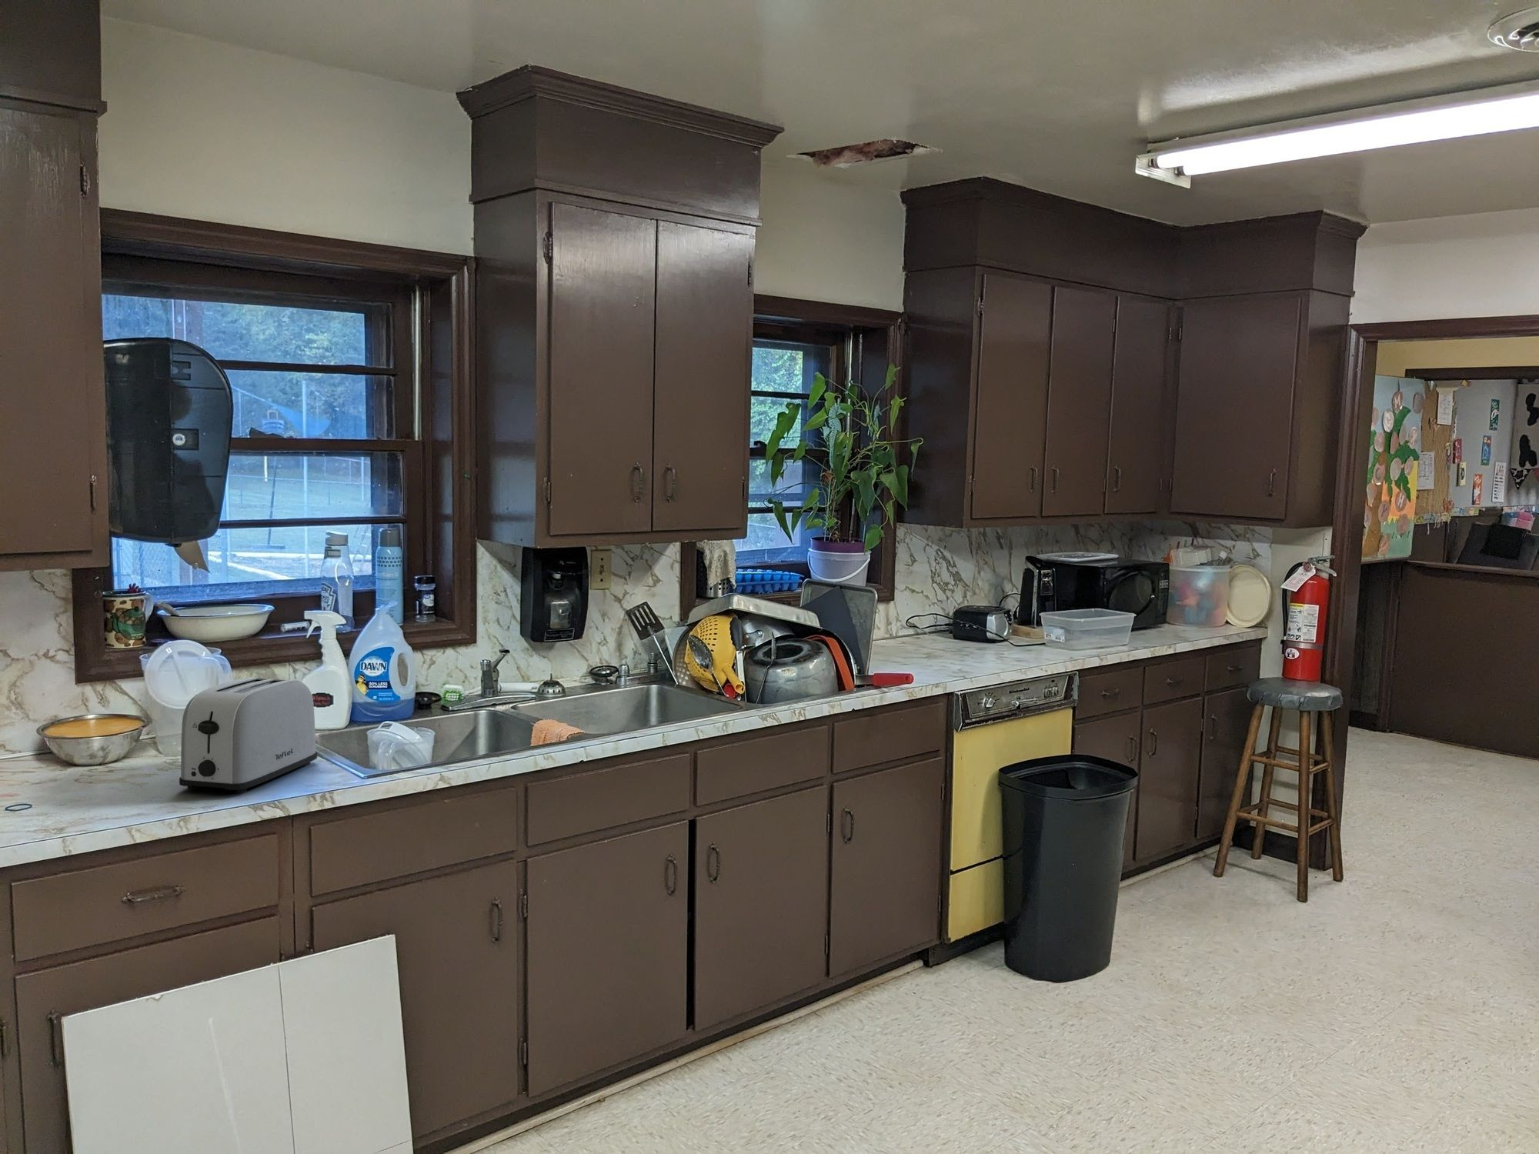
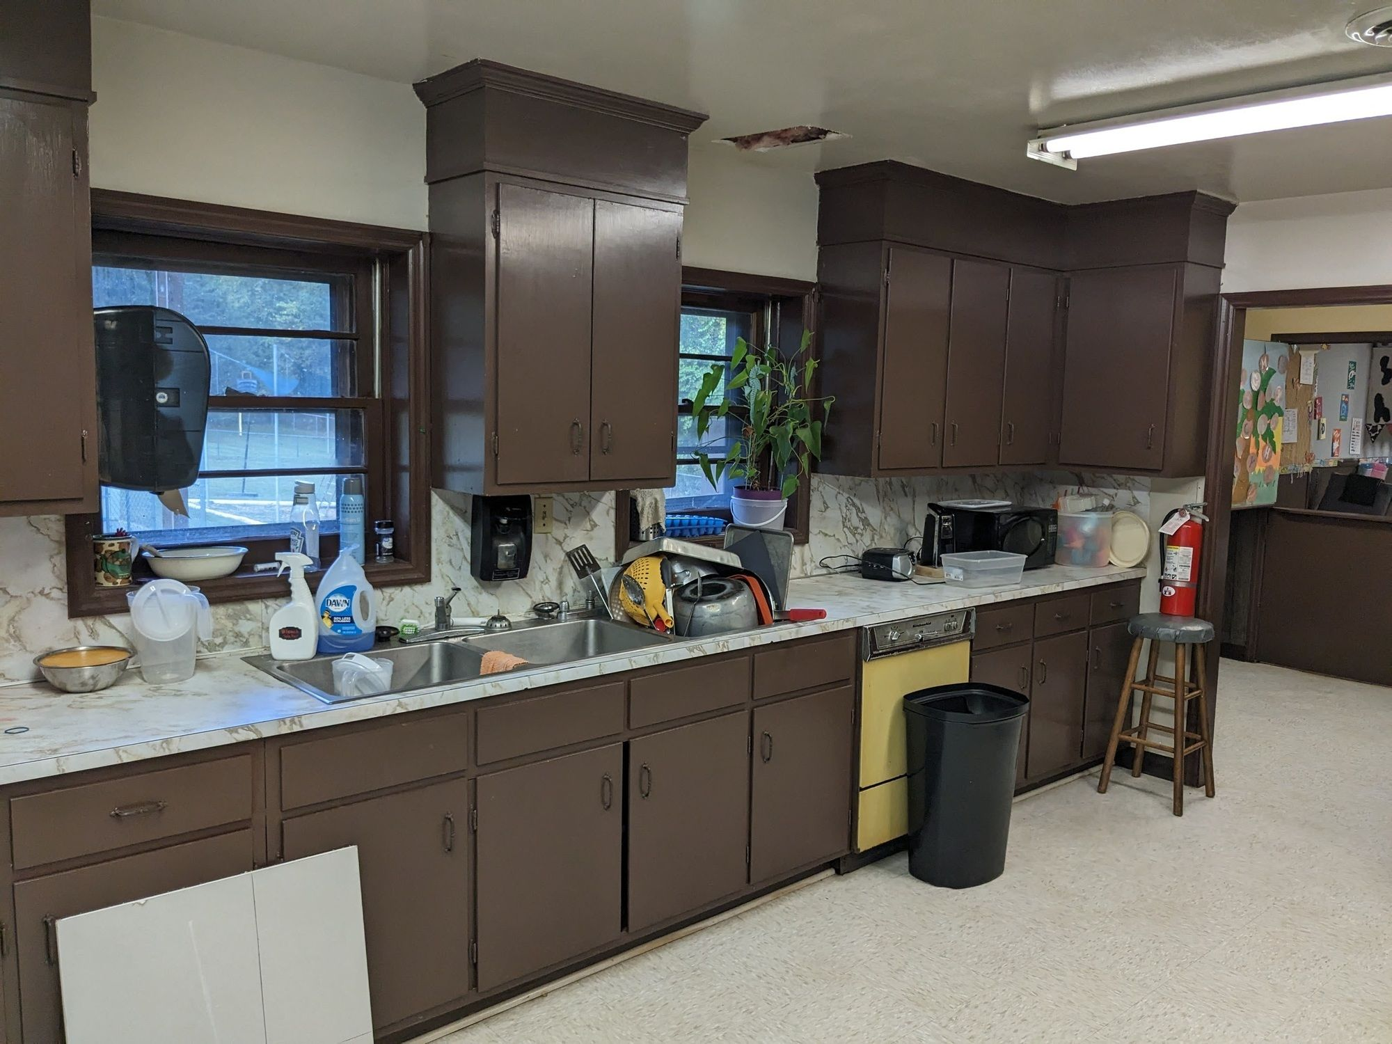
- toaster (248, 730)
